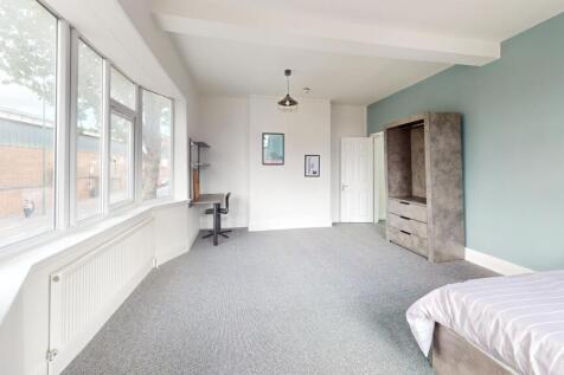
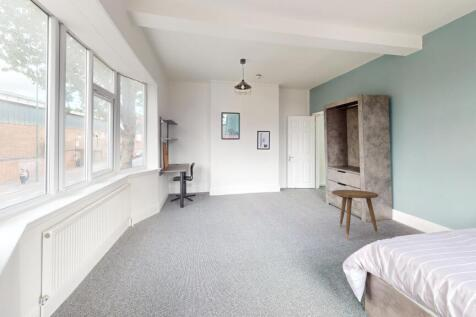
+ side table (350, 213)
